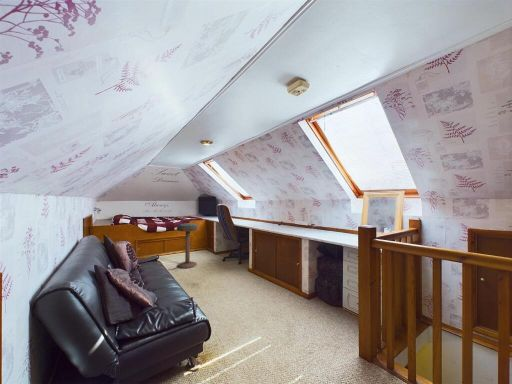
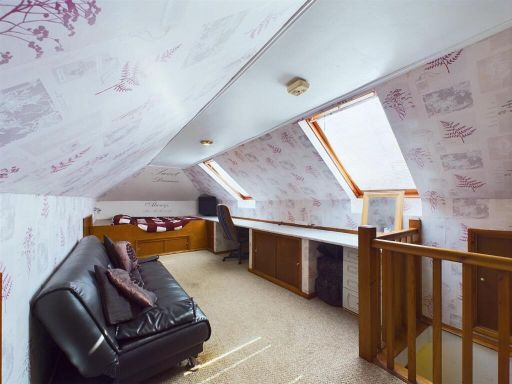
- bar stool (187, 244)
